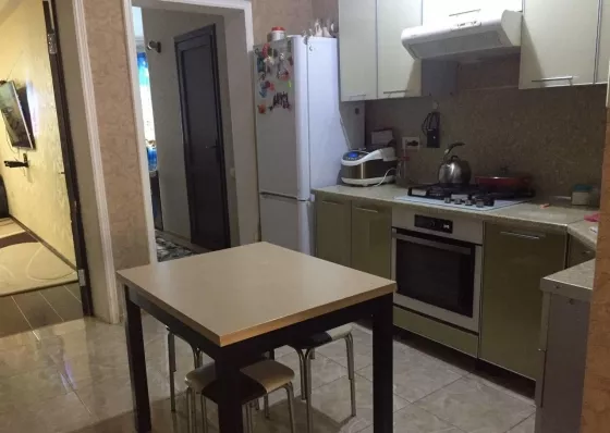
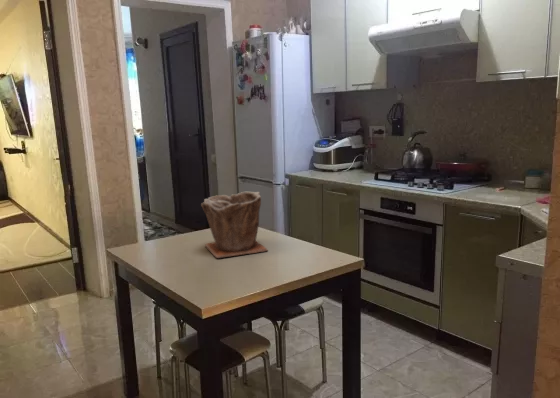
+ plant pot (234, 221)
